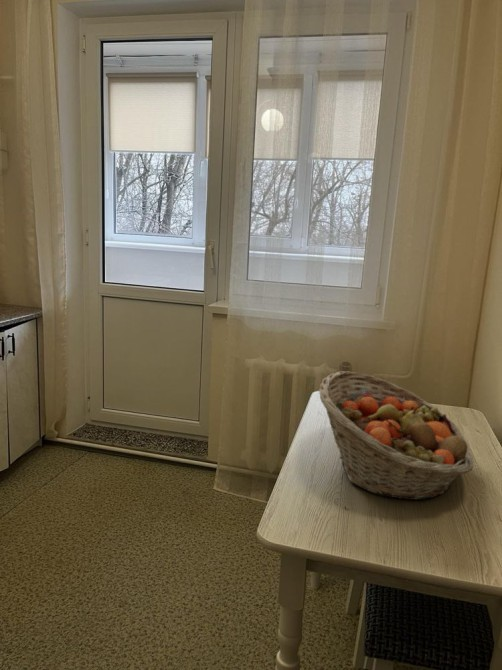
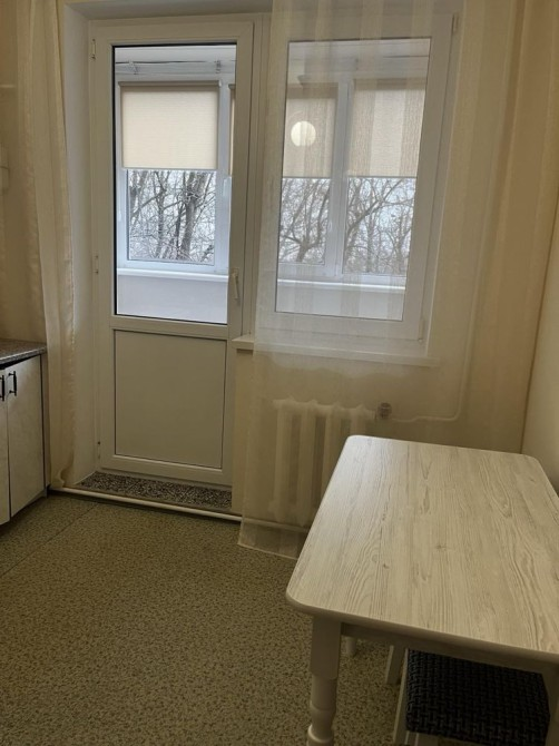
- fruit basket (392, 429)
